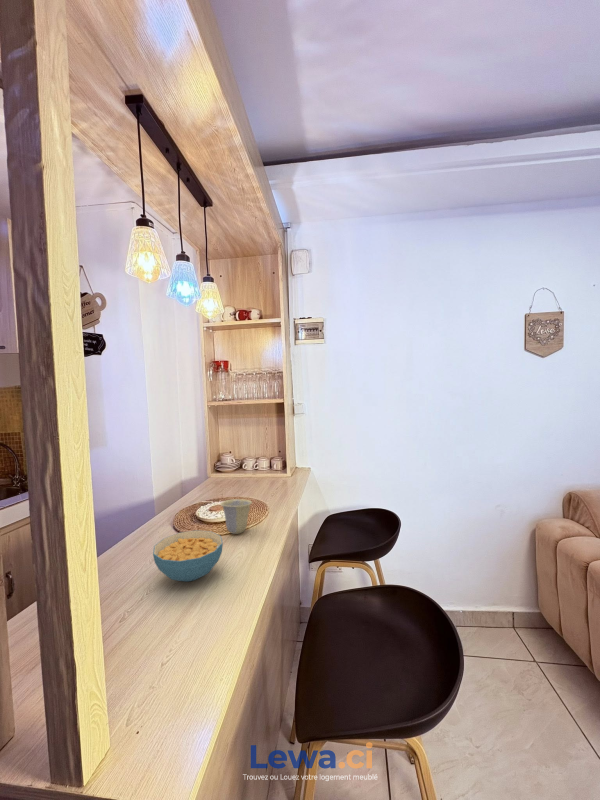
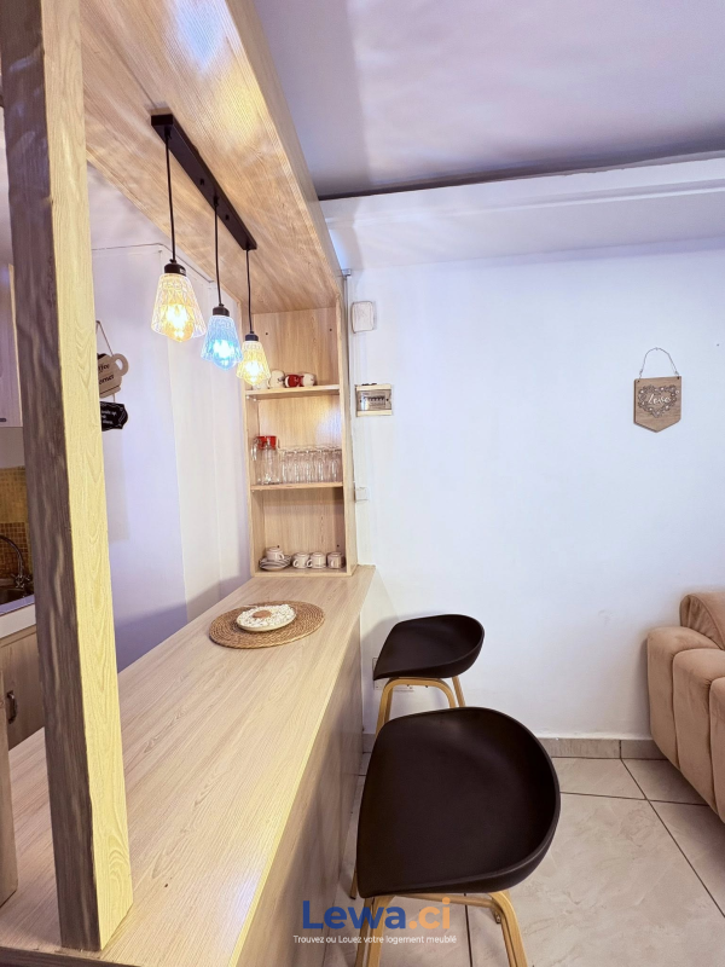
- cereal bowl (189, 560)
- cup (236, 515)
